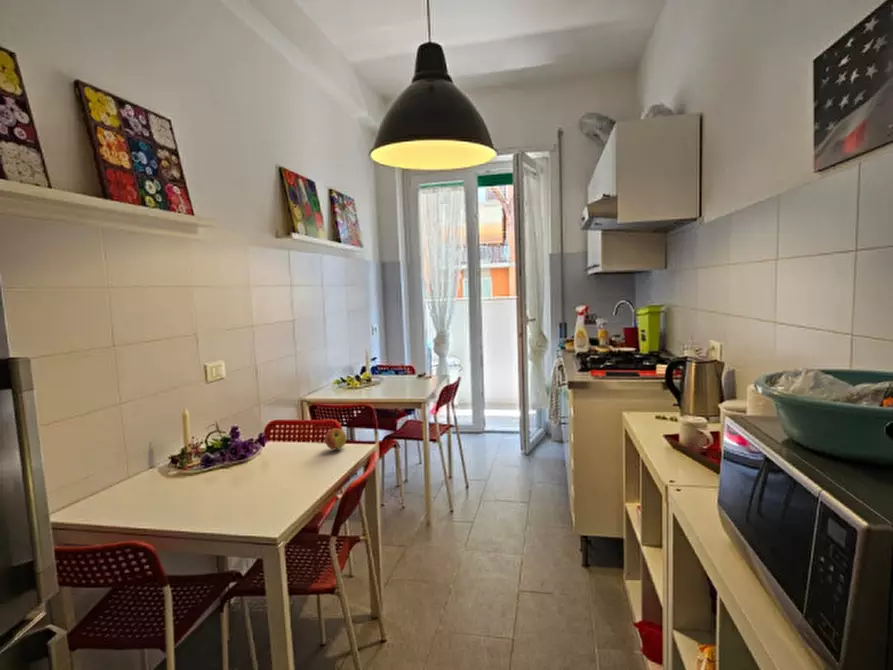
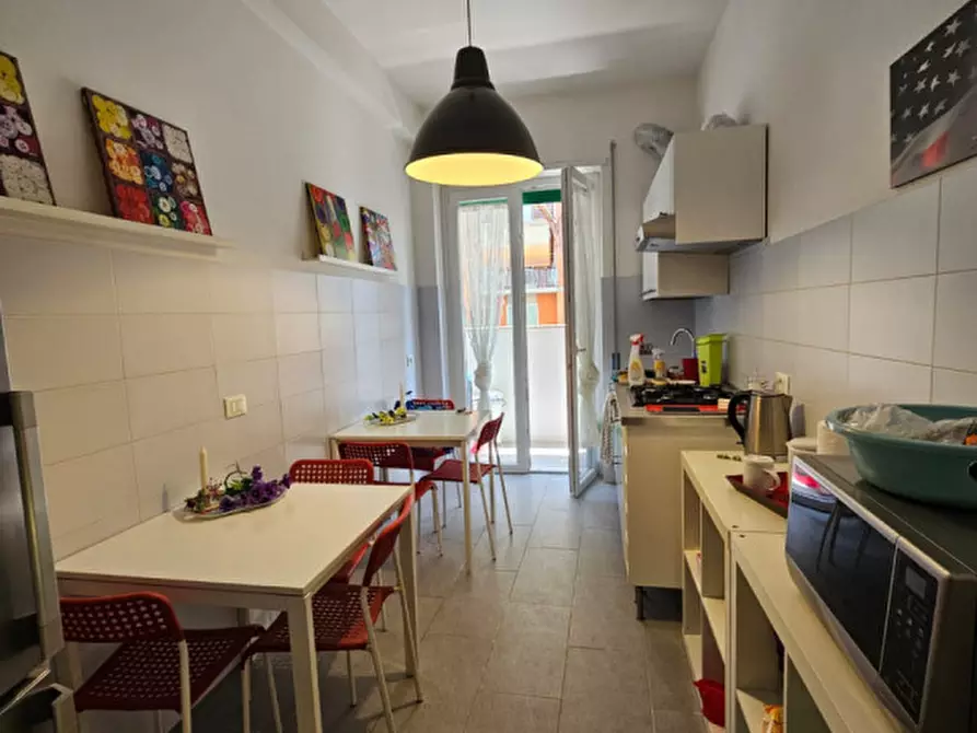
- apple (335, 438)
